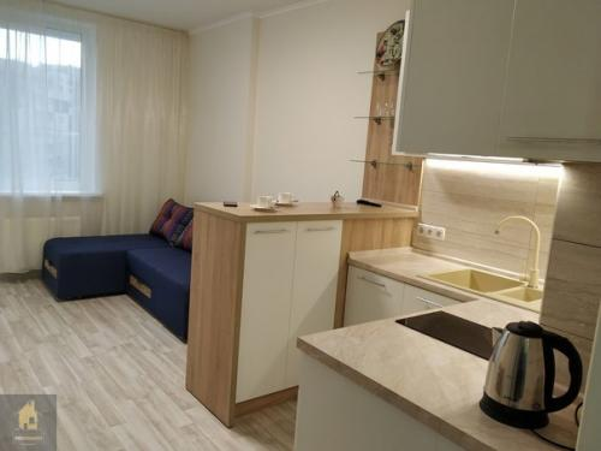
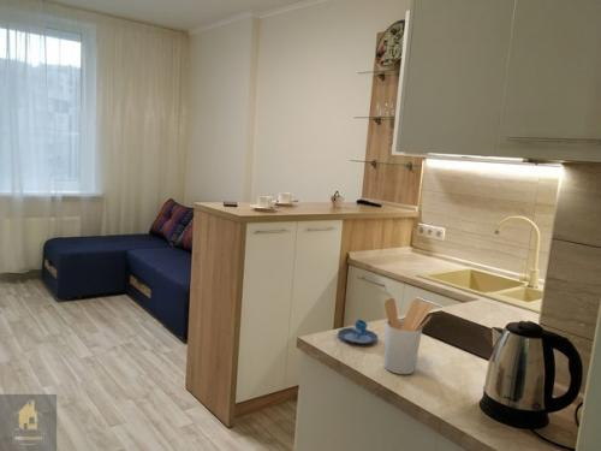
+ utensil holder (407, 333)
+ mug (358, 328)
